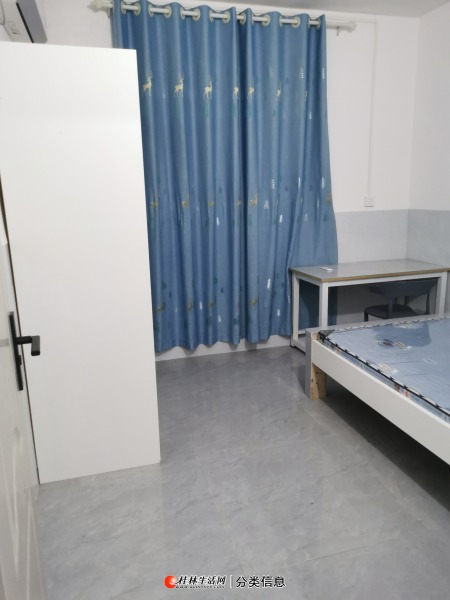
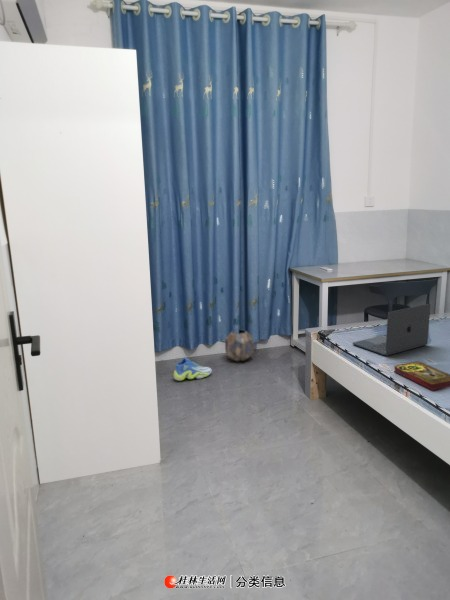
+ sneaker (193, 367)
+ book (425, 374)
+ laptop (390, 324)
+ planter (239, 345)
